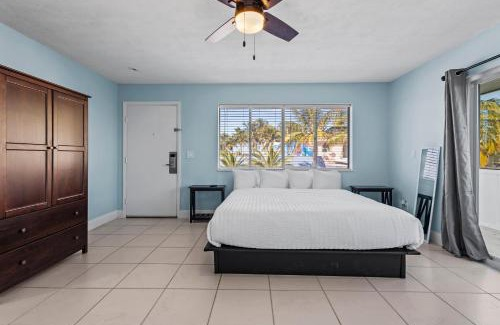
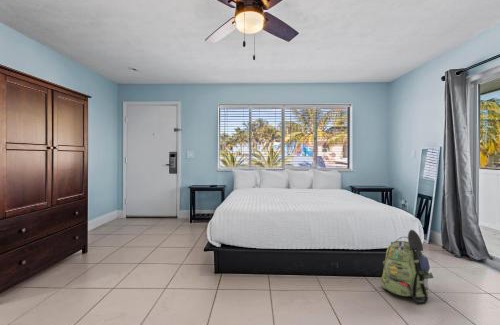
+ backpack (408, 259)
